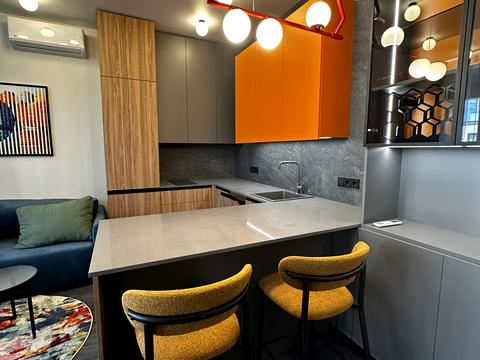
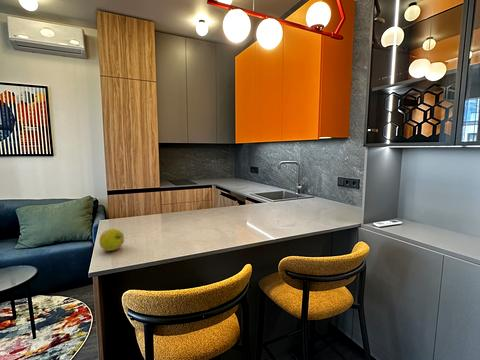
+ fruit (112, 239)
